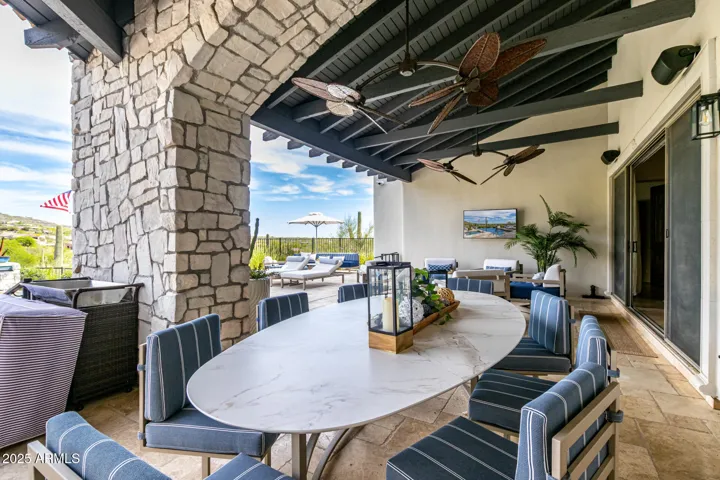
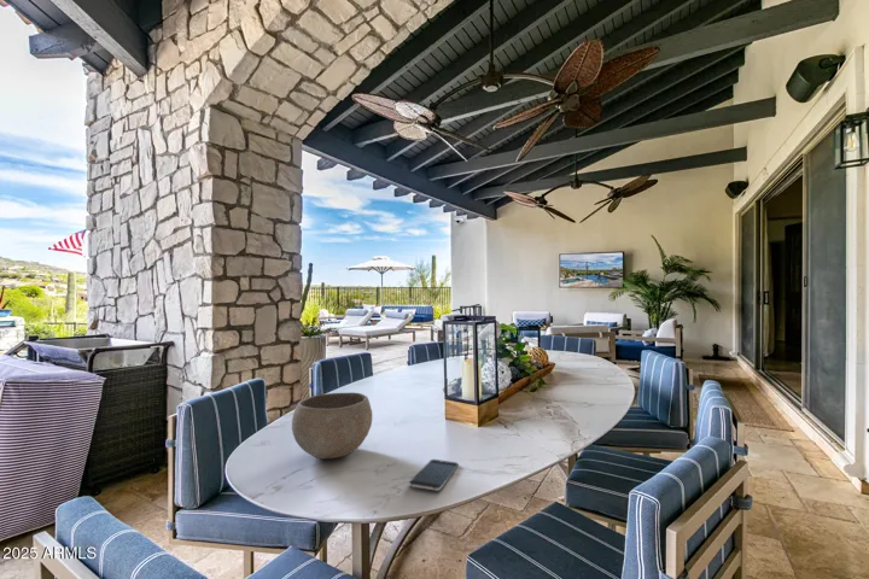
+ smartphone (434, 473)
+ bowl (332, 426)
